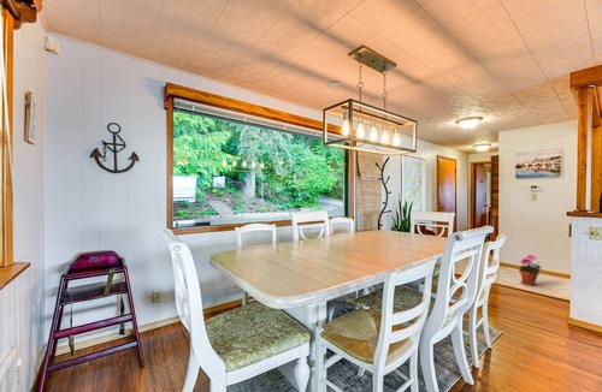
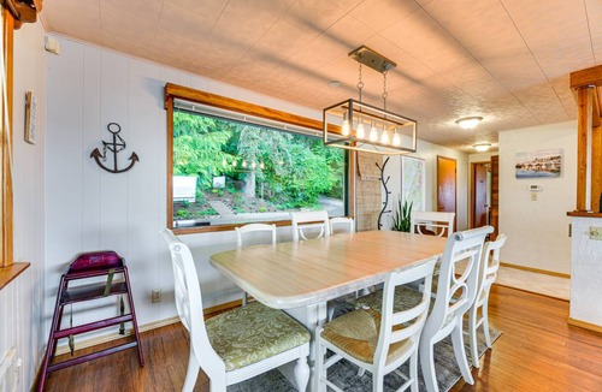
- potted plant (529, 269)
